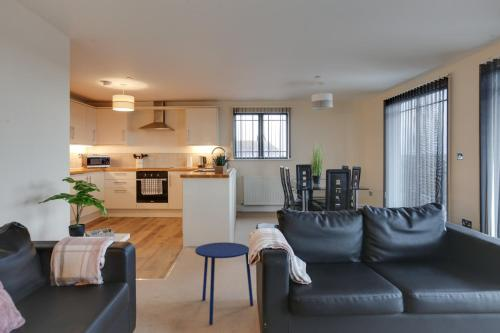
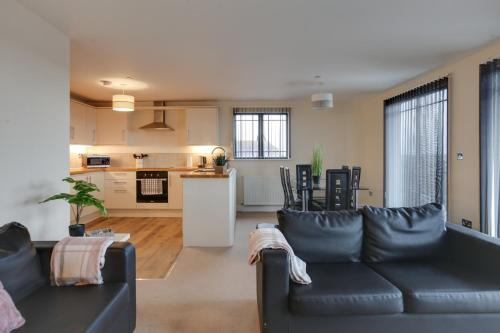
- side table (213, 279)
